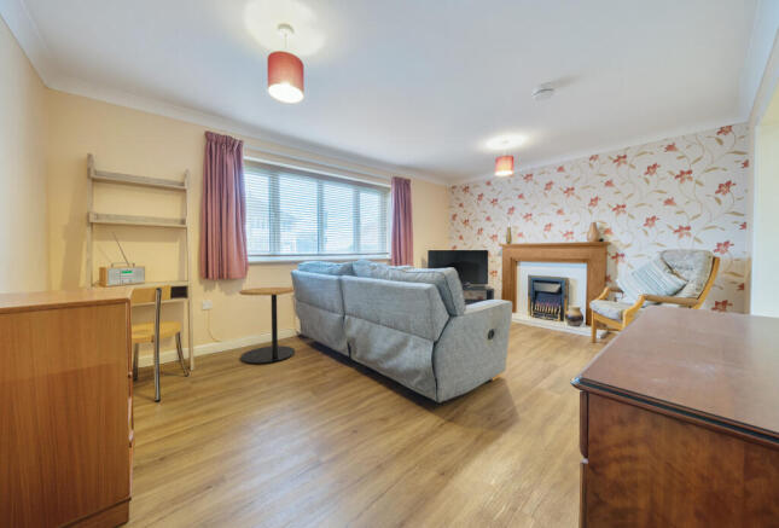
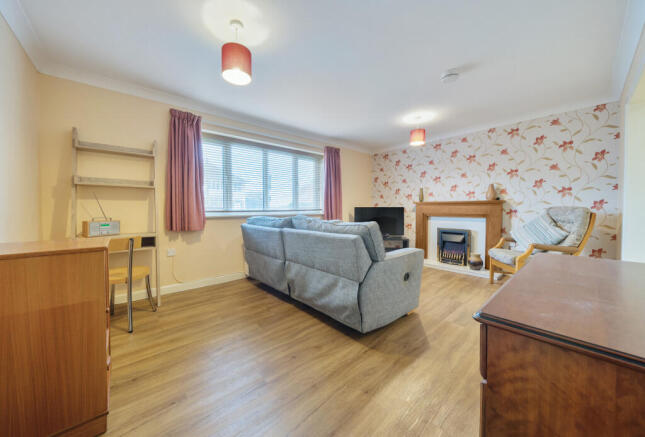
- side table (272, 321)
